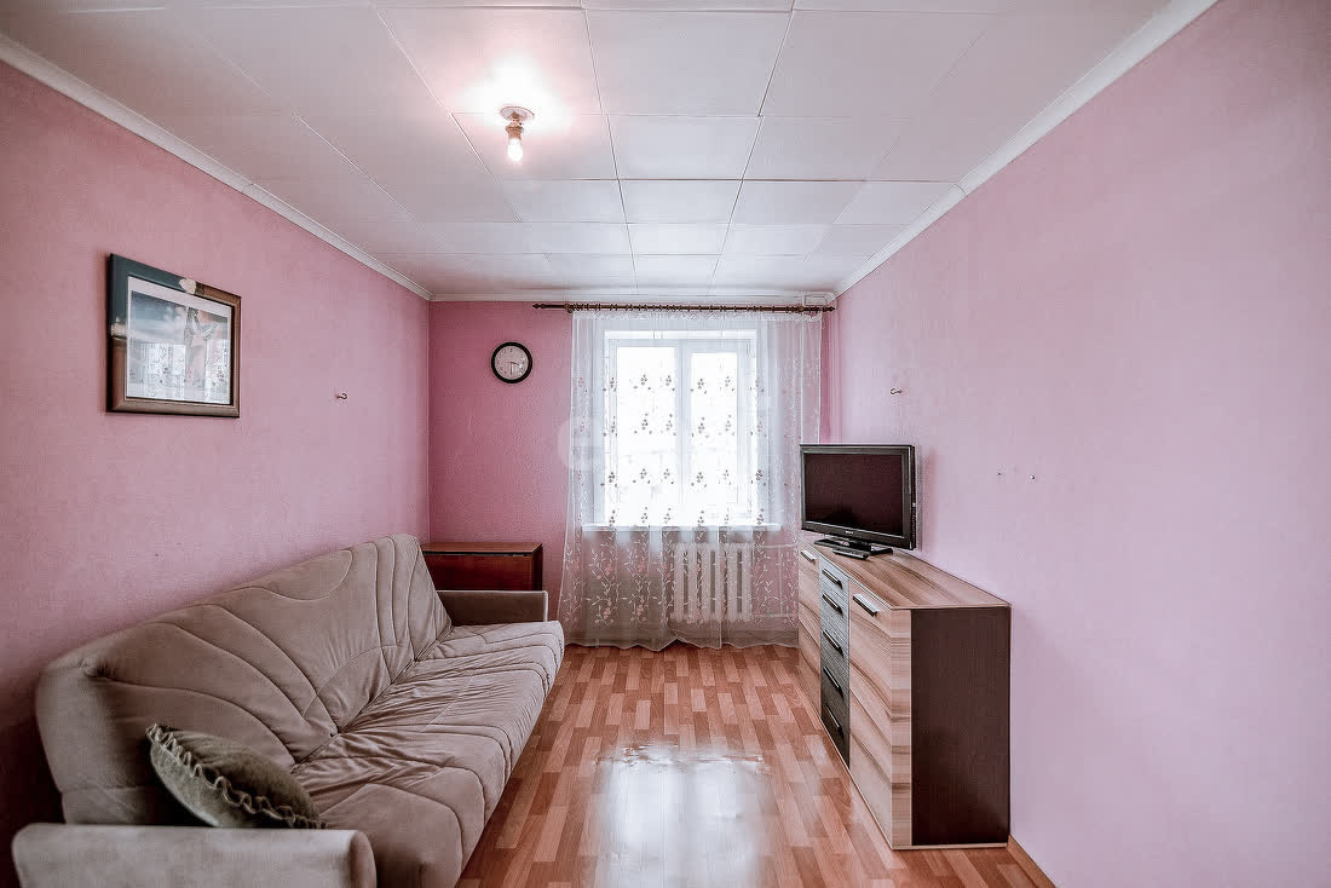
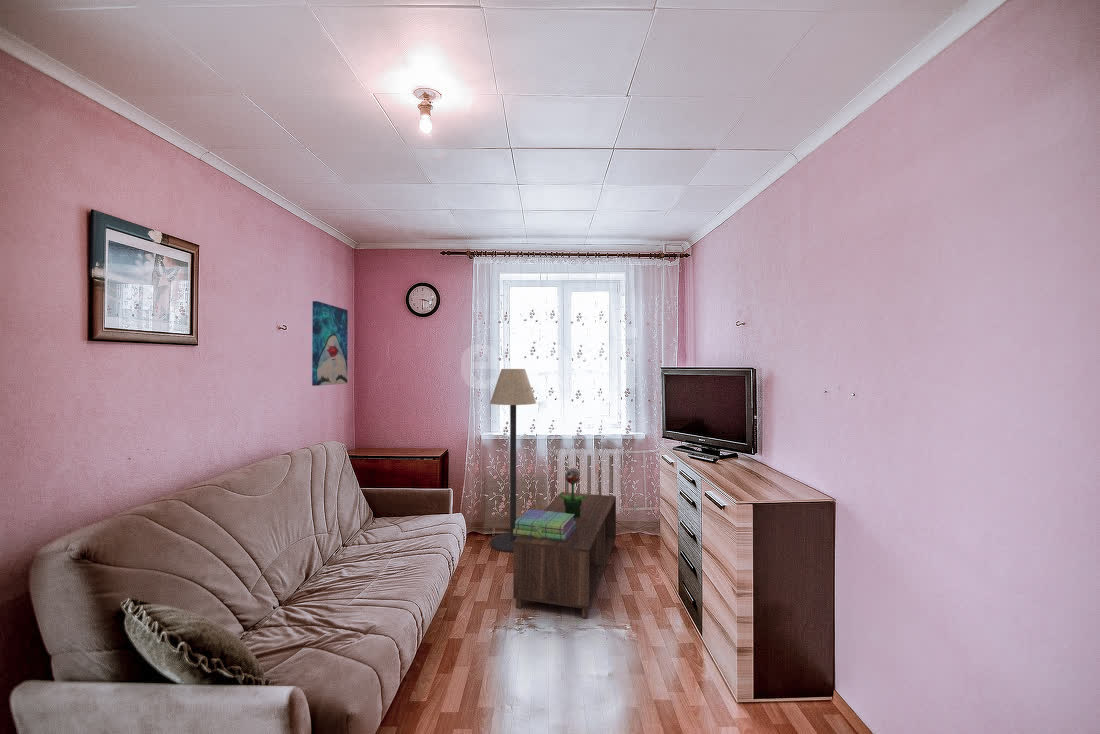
+ wall art (331, 345)
+ potted flower (572, 491)
+ stack of books (545, 524)
+ floor lamp (513, 455)
+ coffee table (572, 543)
